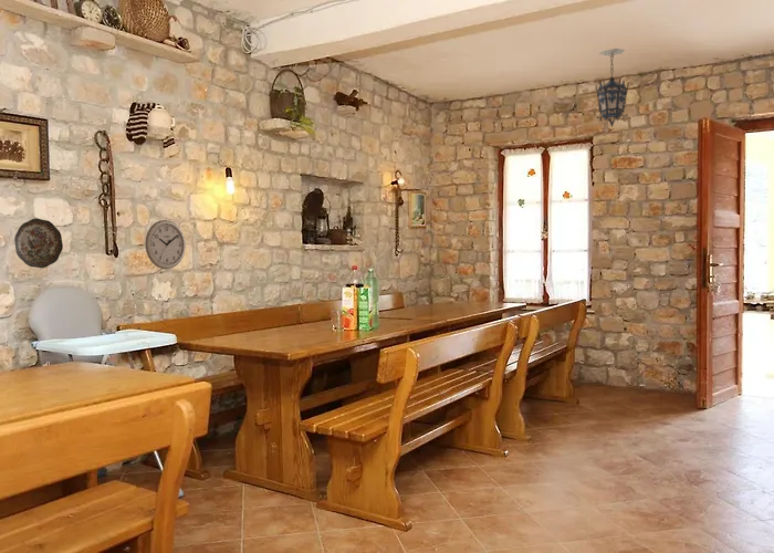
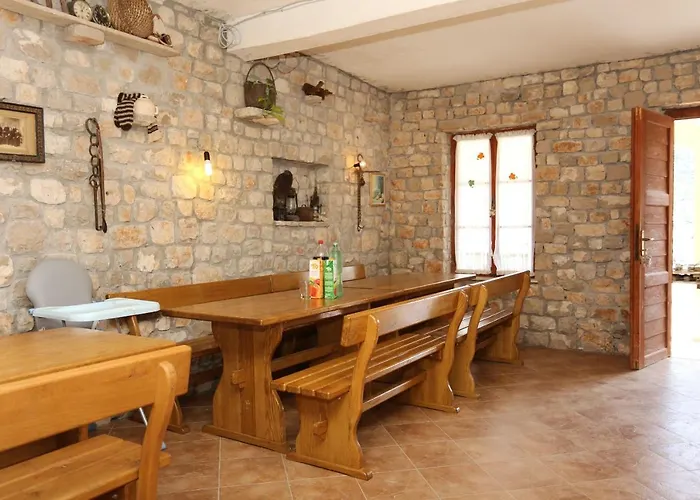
- decorative plate (38, 243)
- hanging lantern (611, 90)
- wall clock (166, 244)
